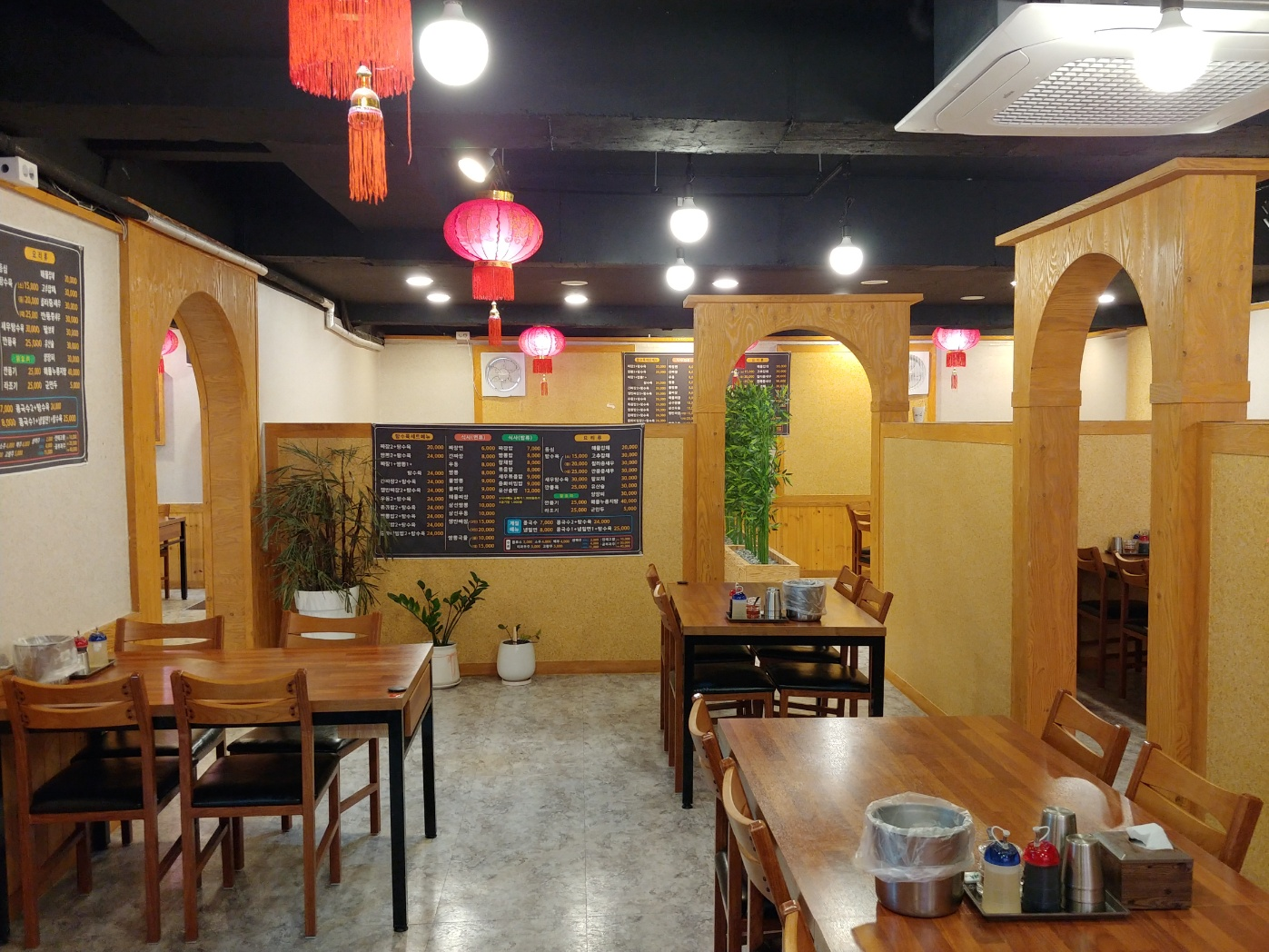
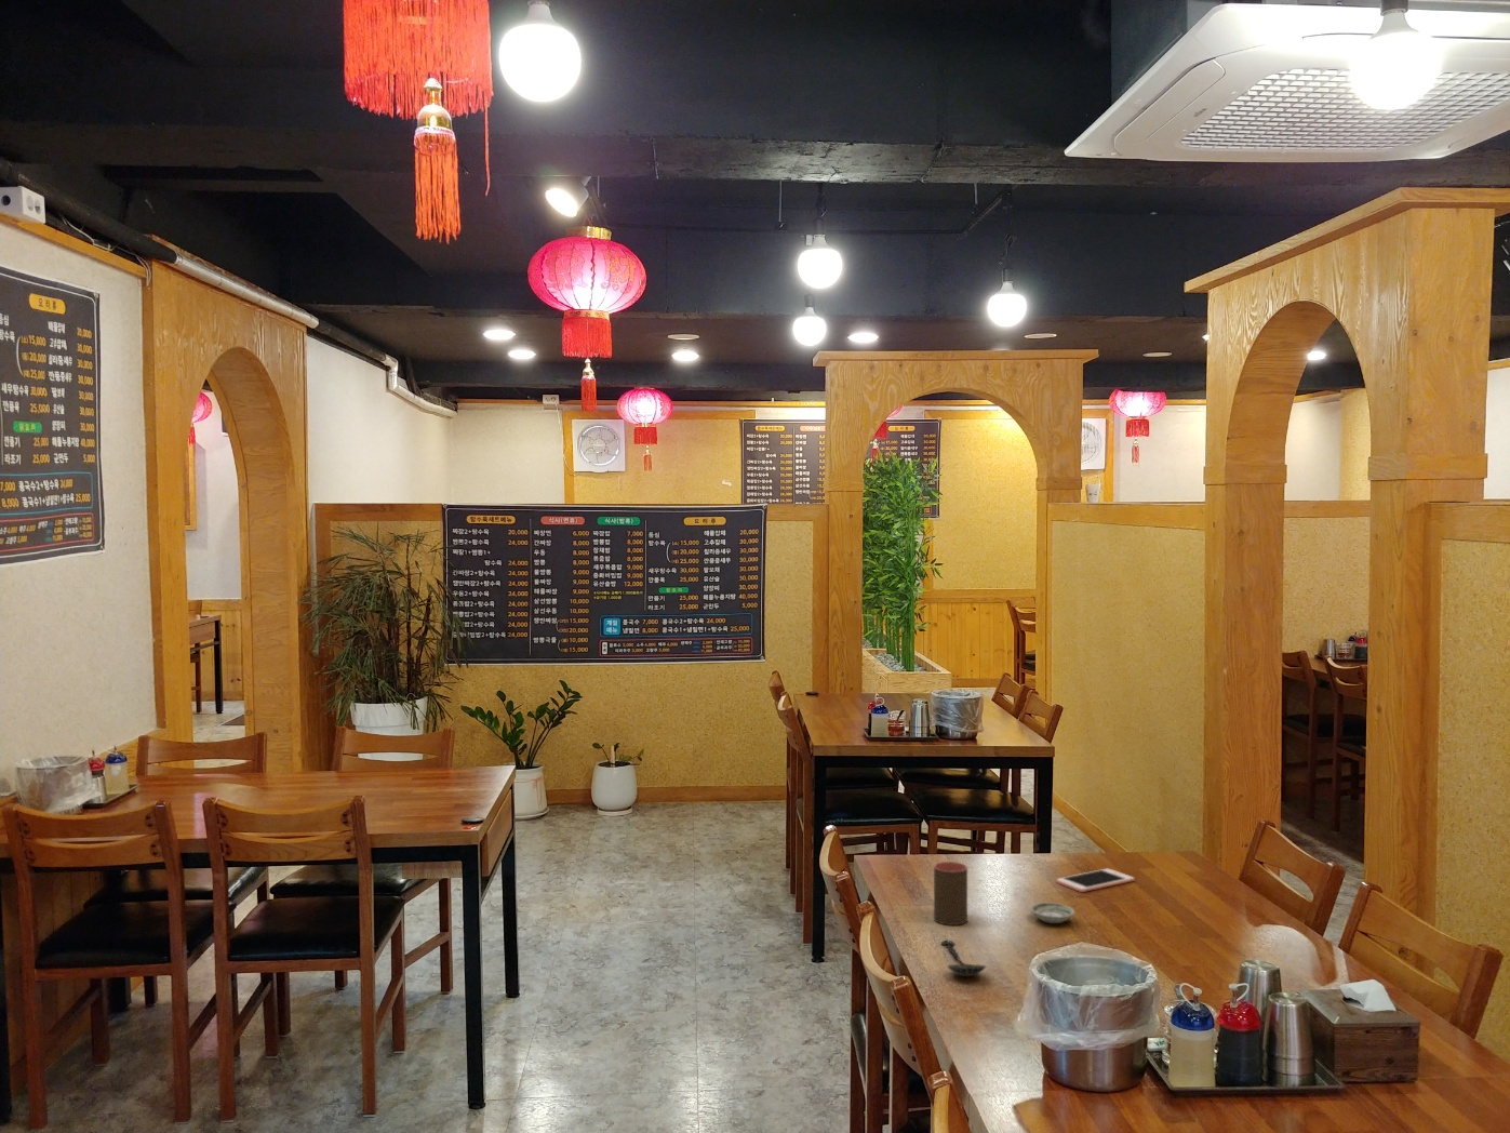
+ cup (950, 893)
+ spoon (957, 953)
+ cell phone (1095, 880)
+ saucer (1052, 914)
